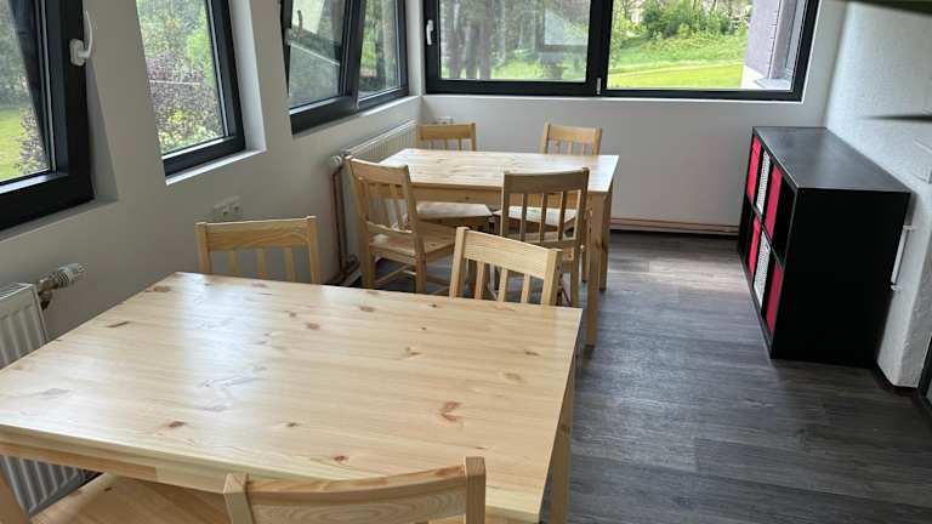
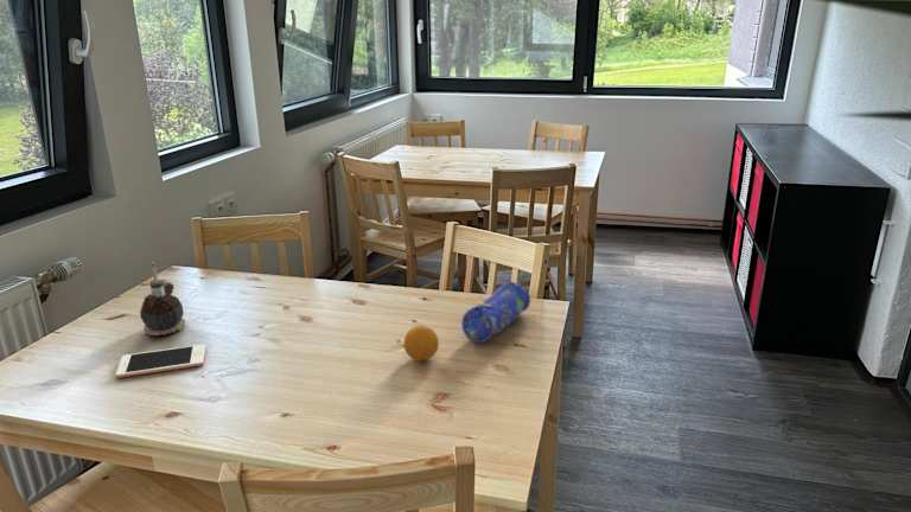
+ cell phone (163, 360)
+ pencil case (496, 309)
+ candle (159, 296)
+ fruit (421, 343)
